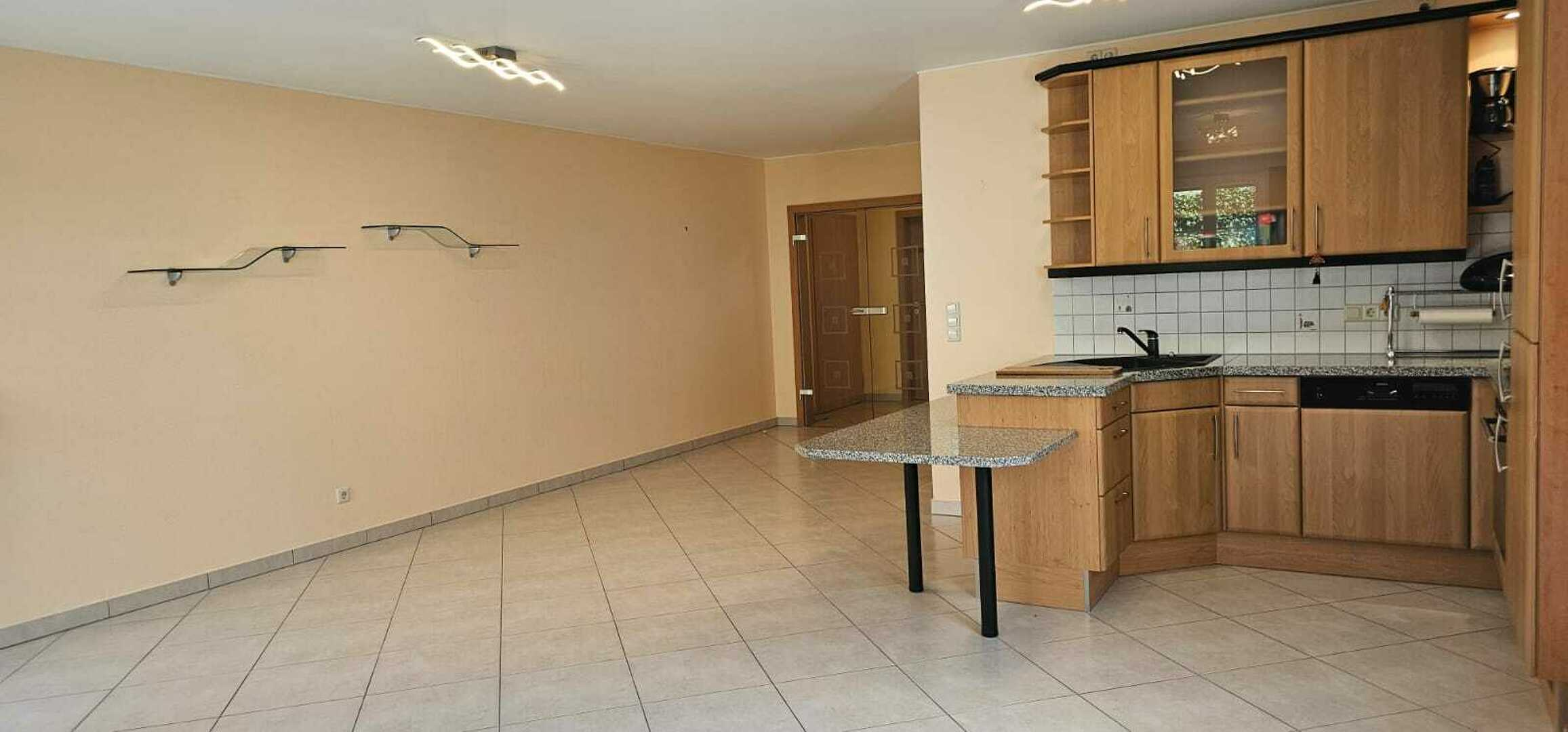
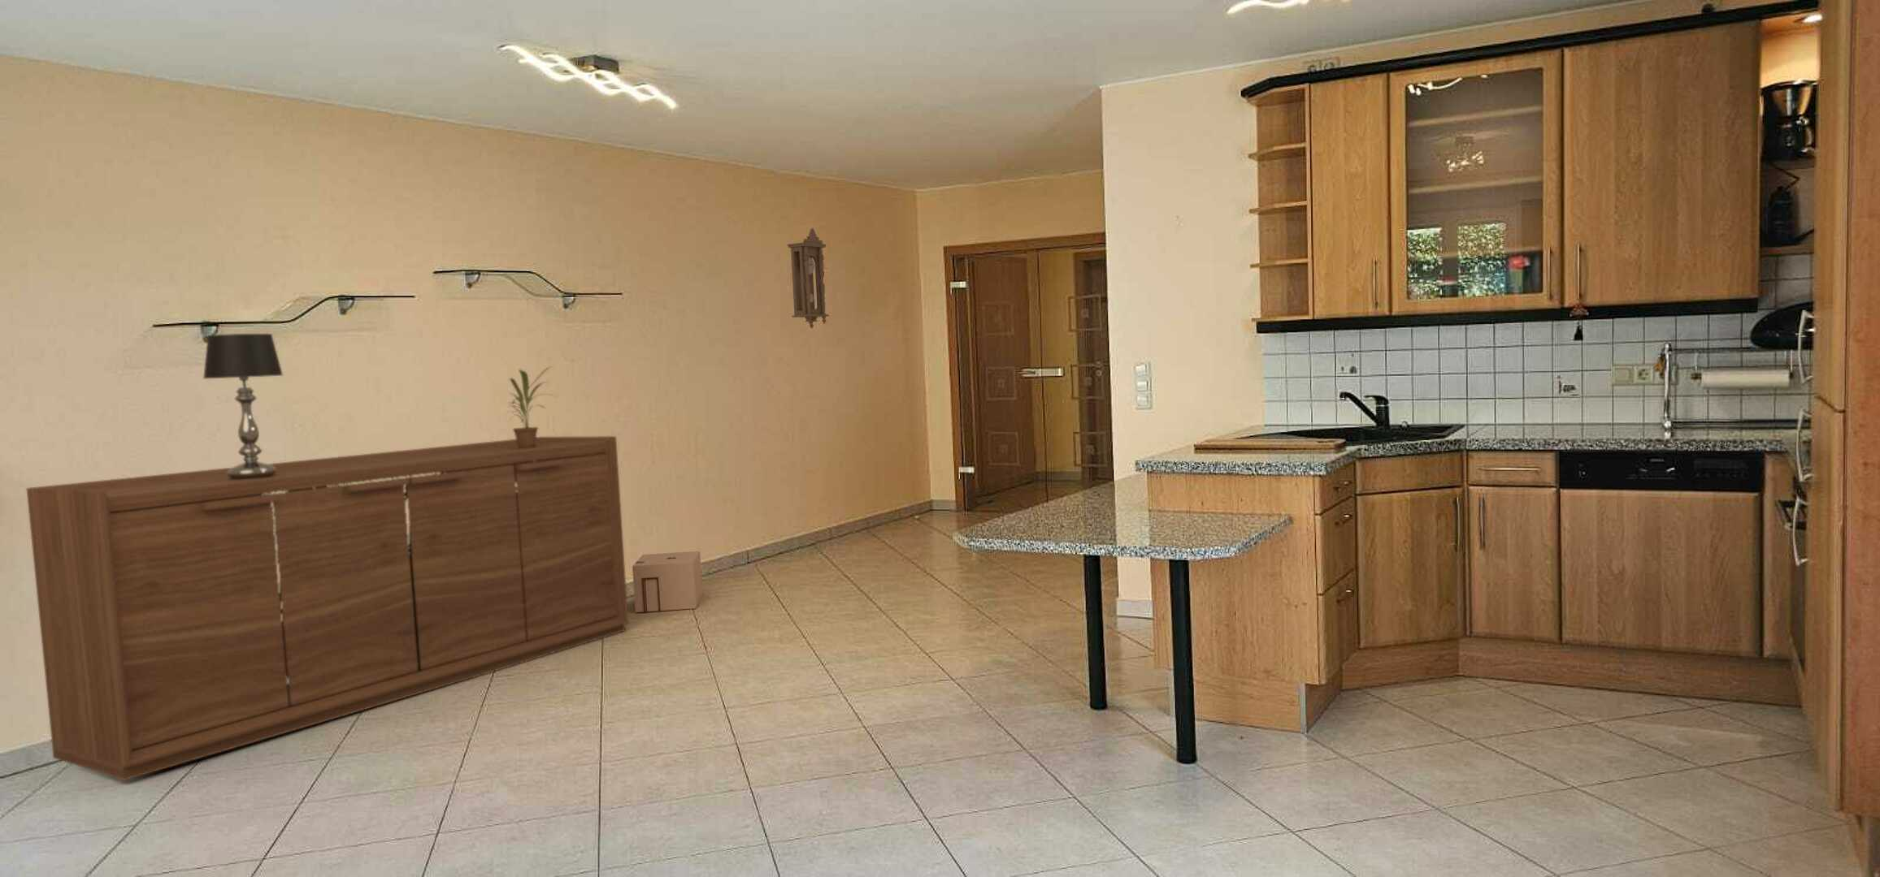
+ potted plant (526, 407)
+ sideboard (378, 573)
+ table lamp (246, 406)
+ cardboard box (668, 581)
+ pendulum clock (809, 278)
